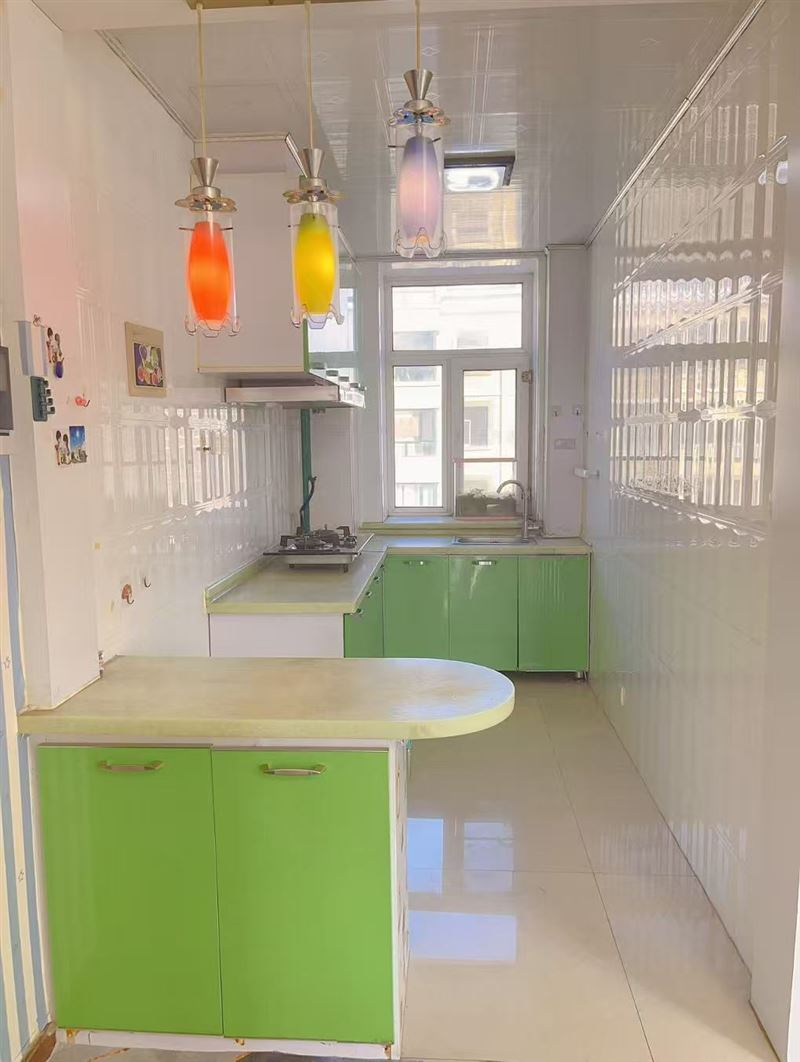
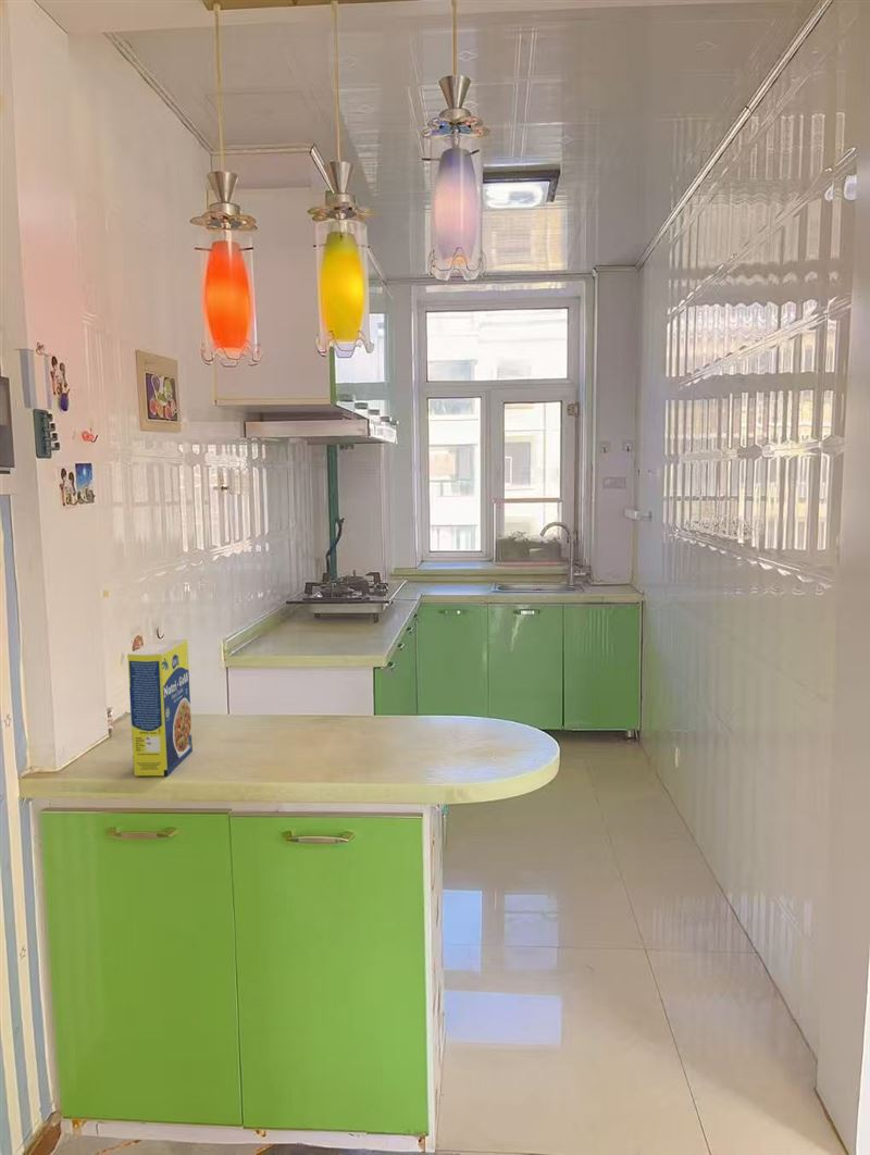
+ legume (161, 705)
